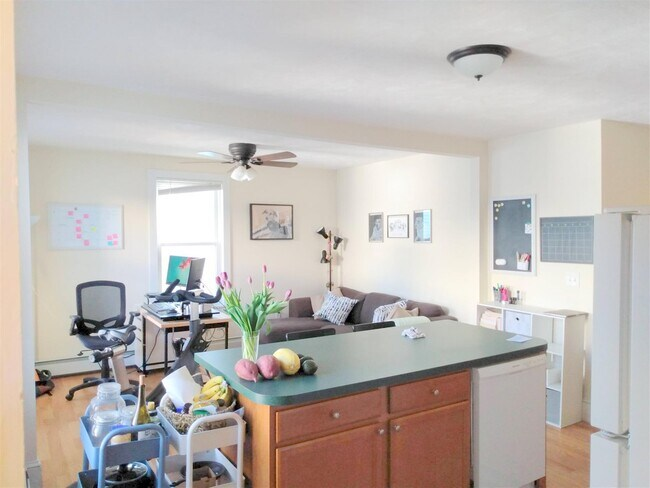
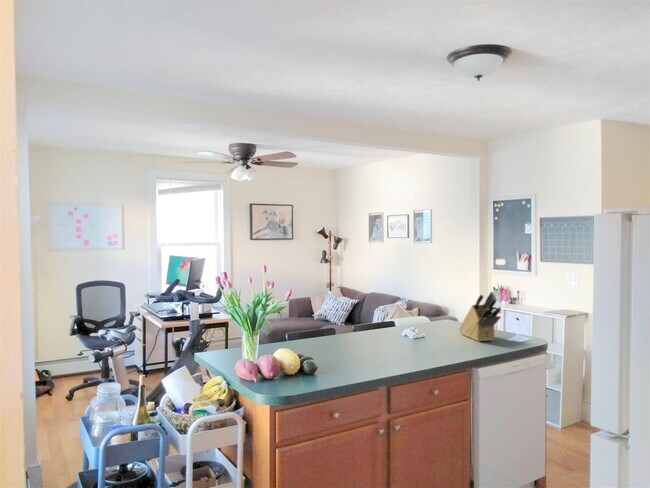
+ knife block (479, 314)
